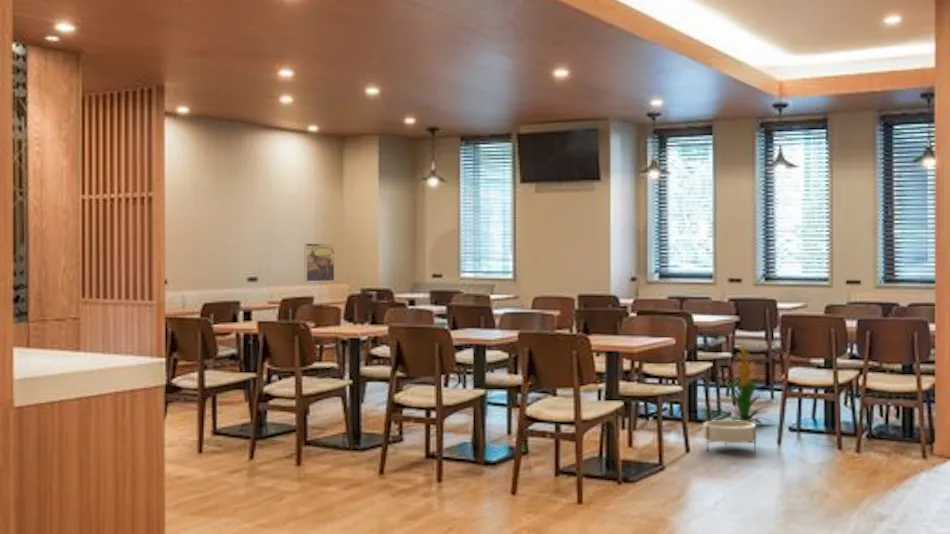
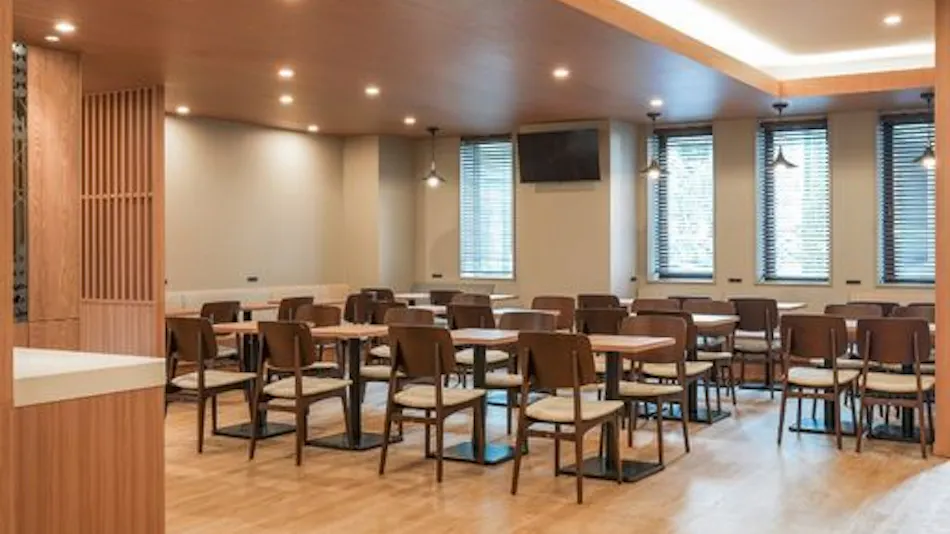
- indoor plant (745, 382)
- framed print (319, 262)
- planter (729, 436)
